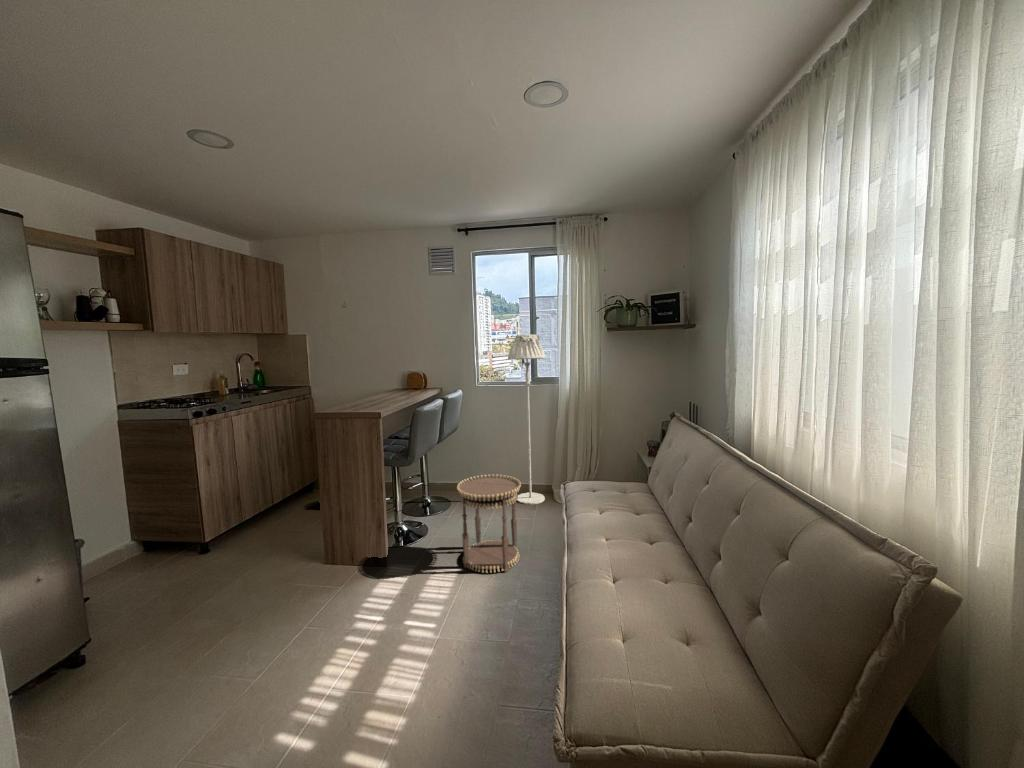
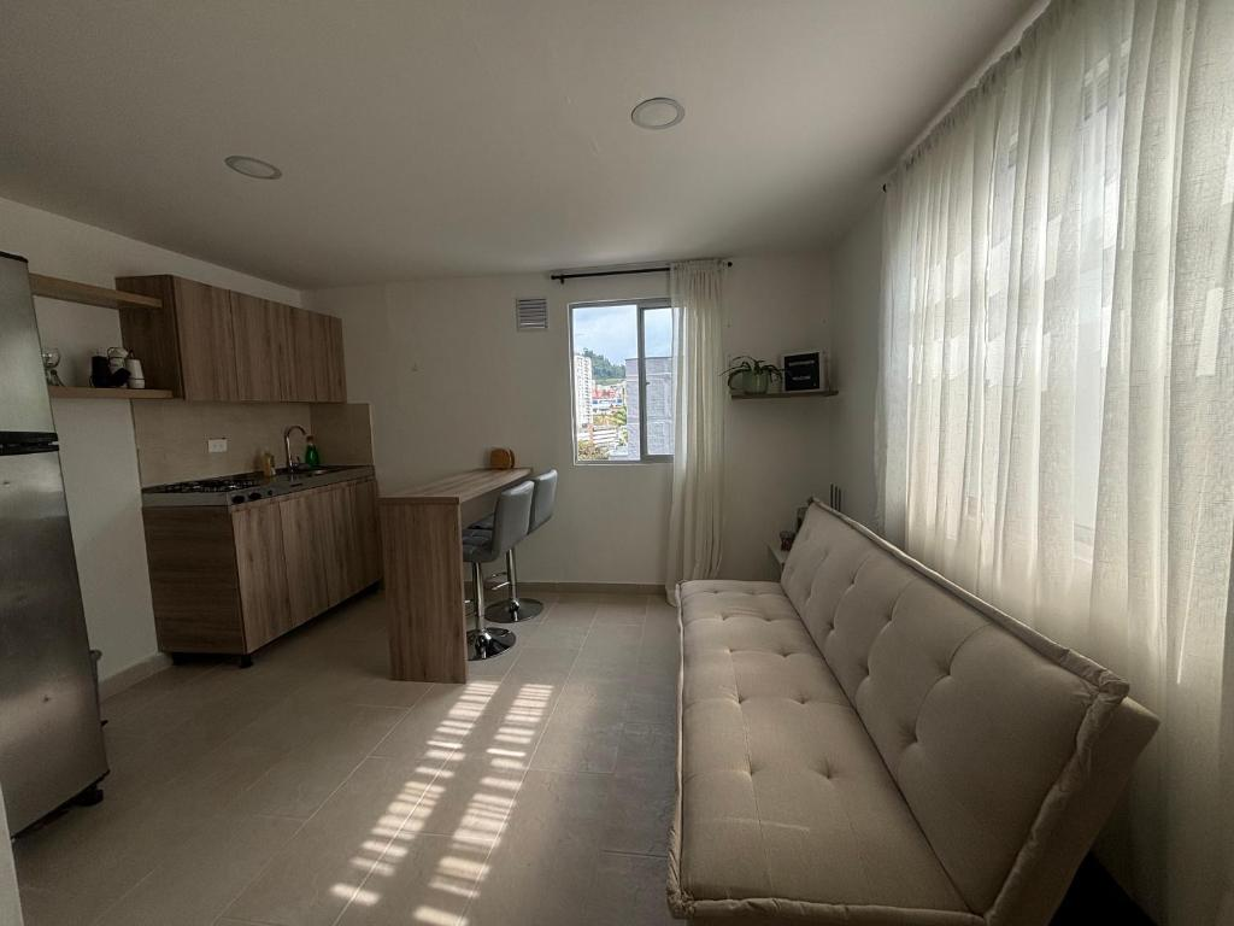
- side table (480, 522)
- floor lamp (528, 418)
